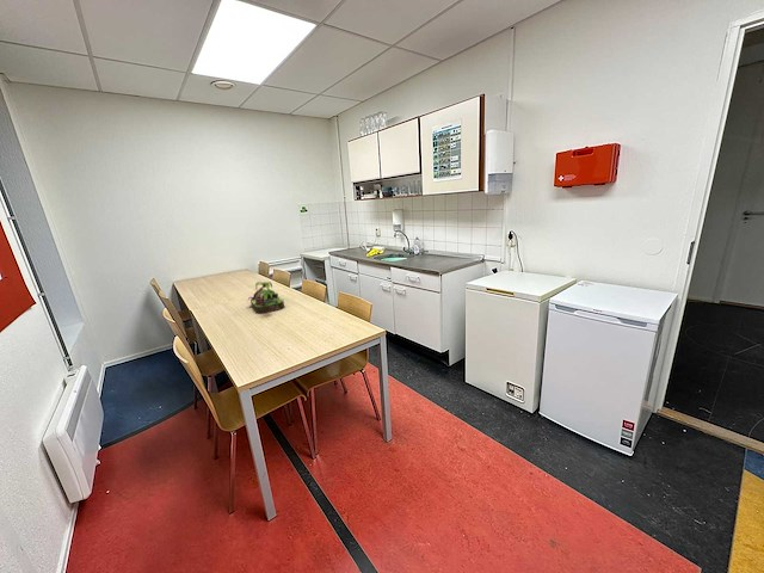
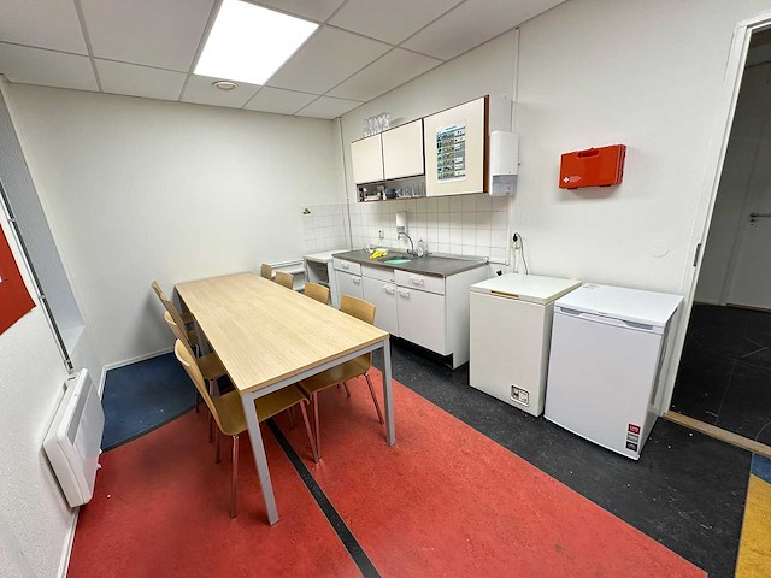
- plant (265, 294)
